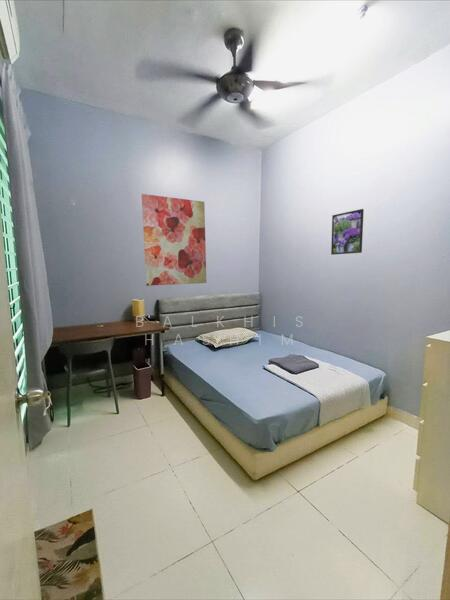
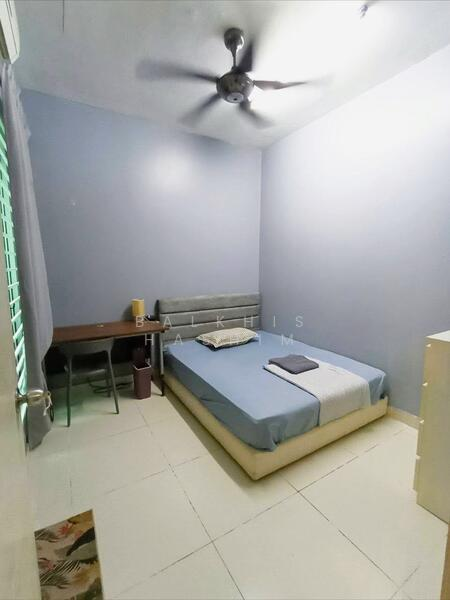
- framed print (346, 233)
- wall art (176, 242)
